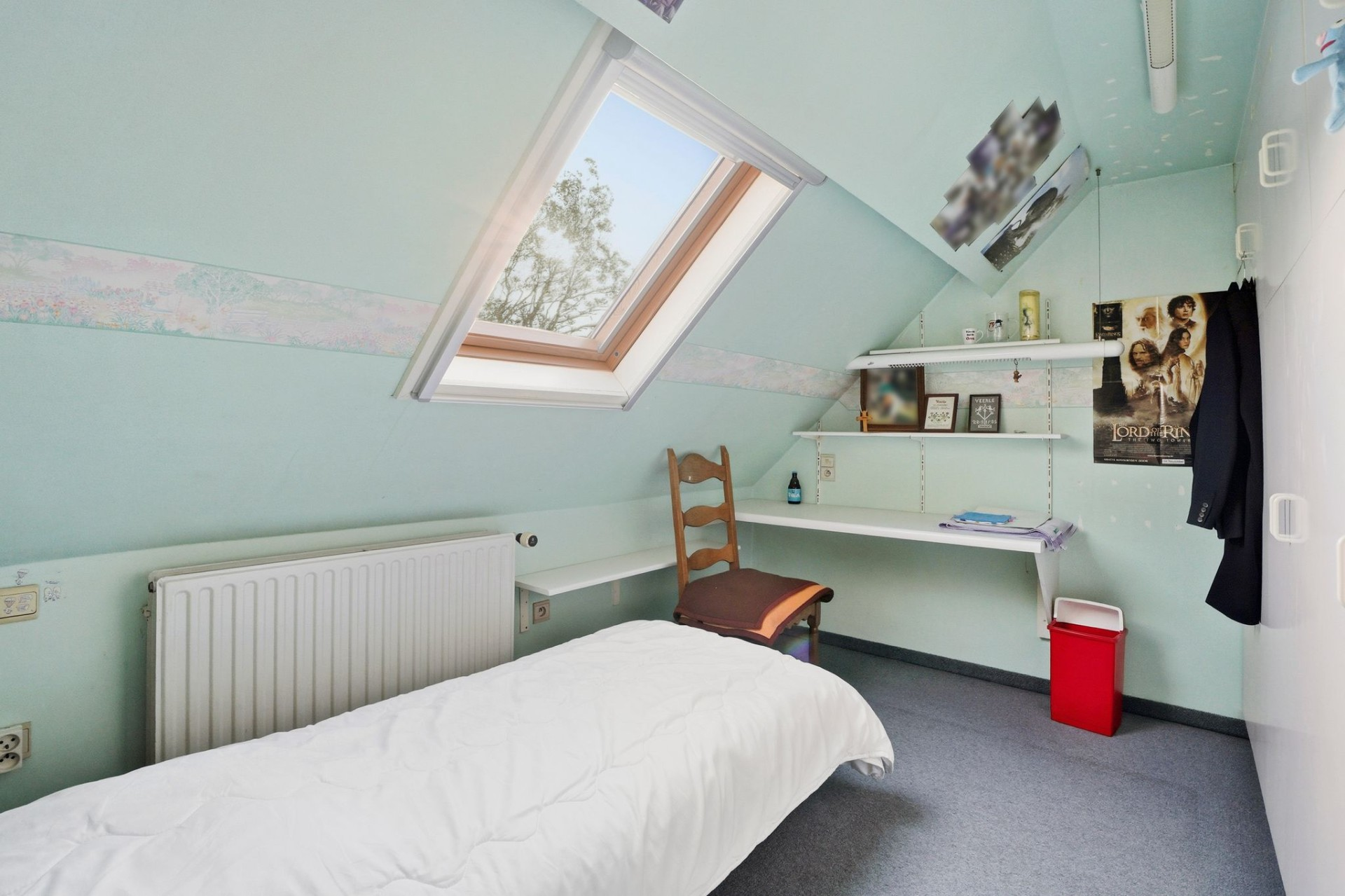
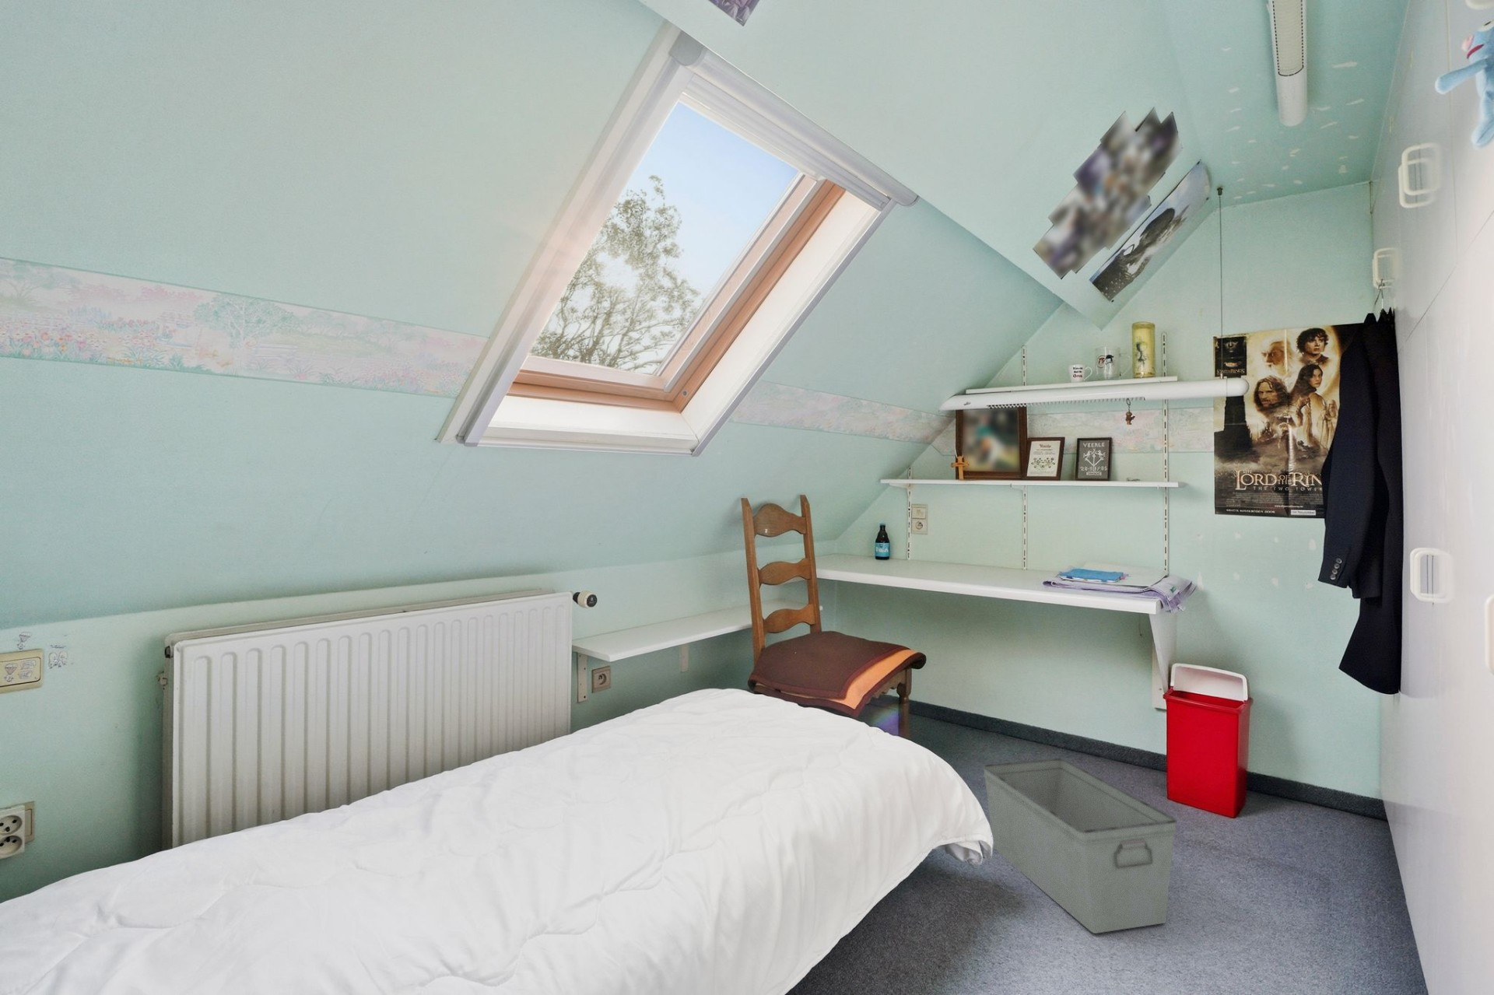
+ storage bin (1071, 835)
